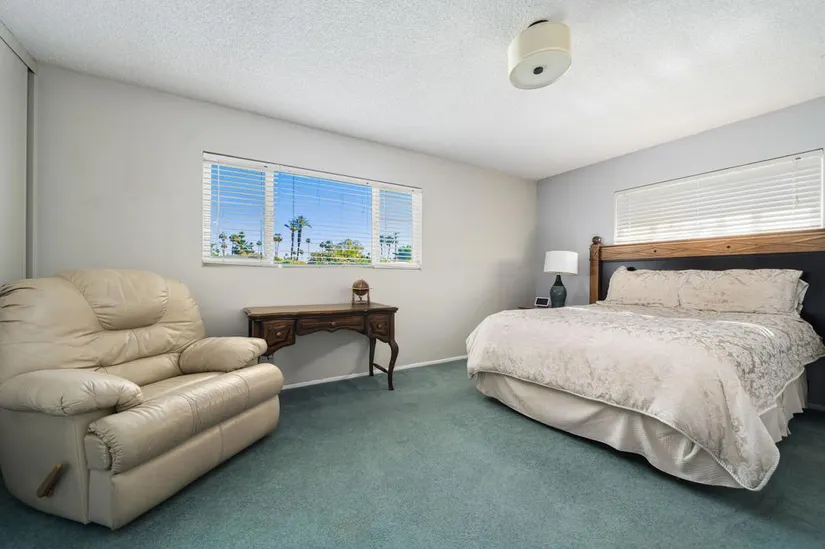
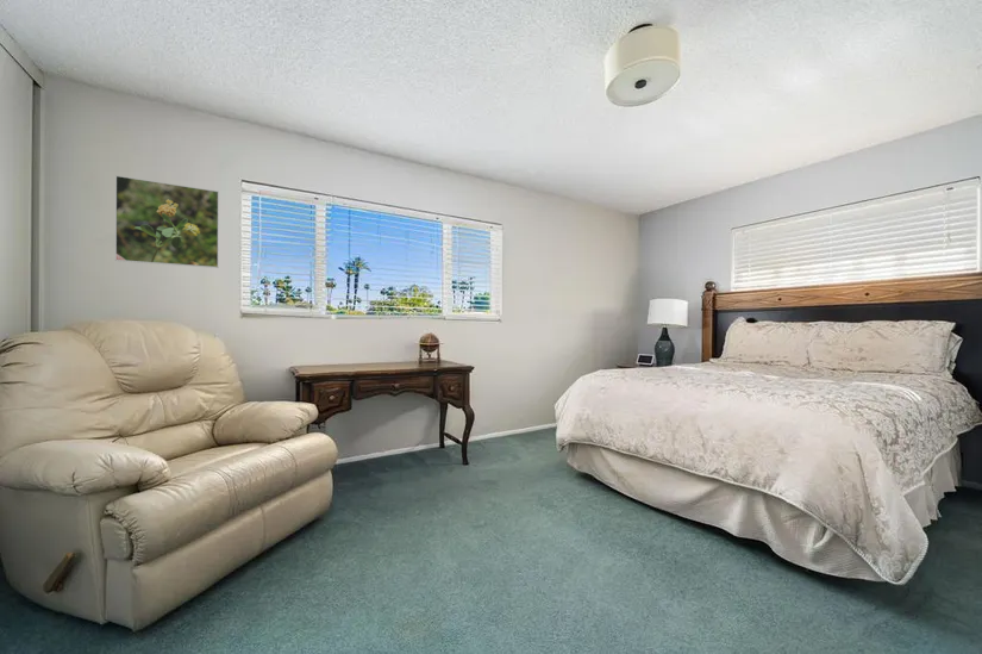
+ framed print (169, 224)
